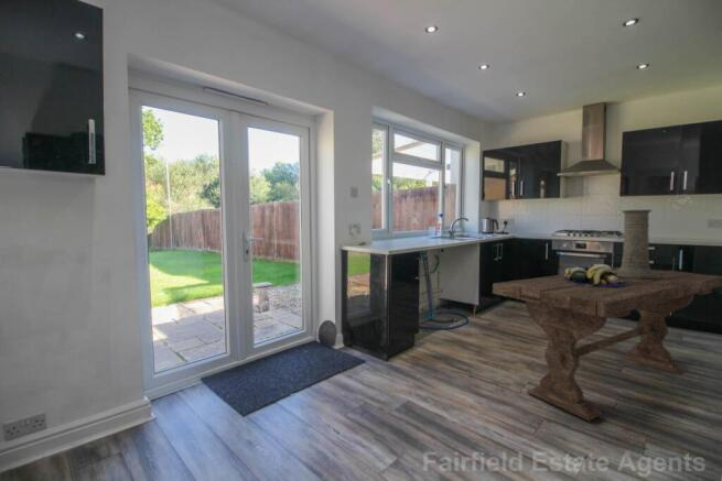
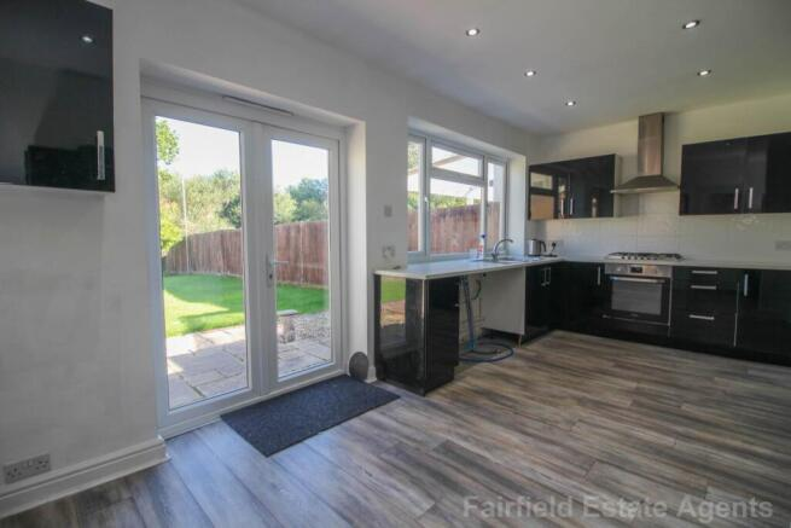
- vase (635, 242)
- fruit bowl (595, 272)
- dining table (616, 335)
